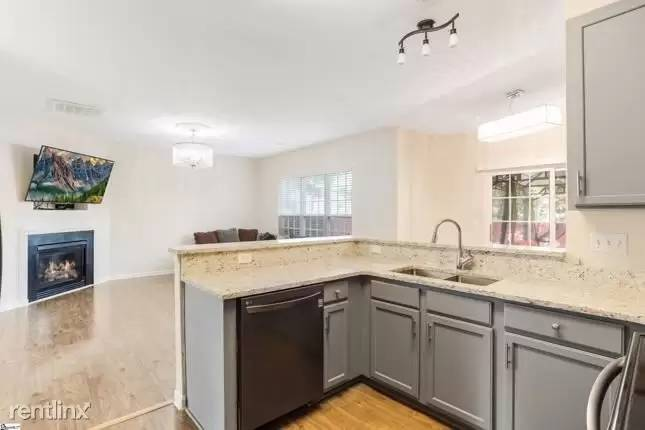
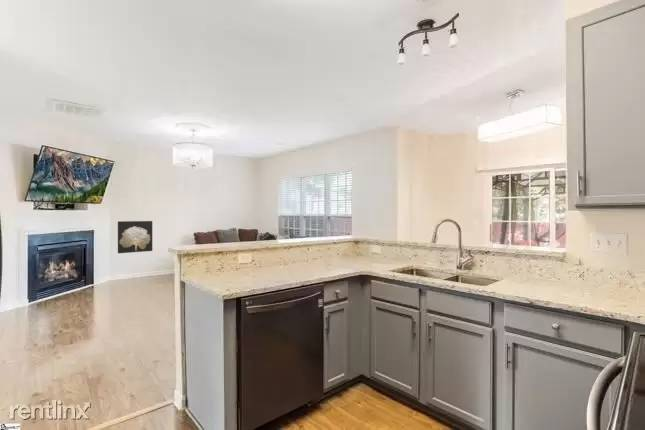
+ wall art (135, 236)
